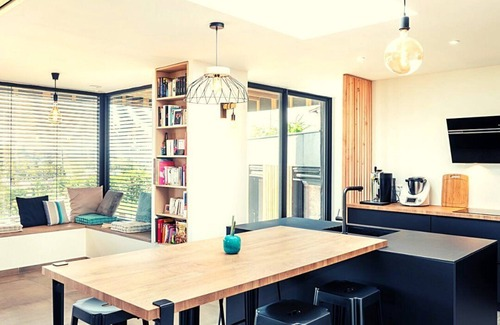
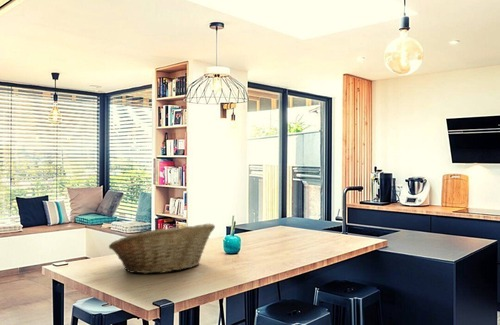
+ fruit basket (164, 244)
